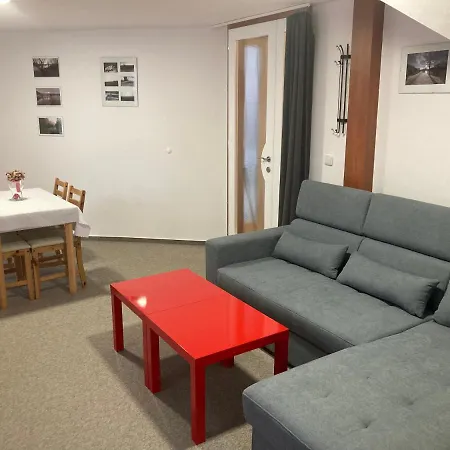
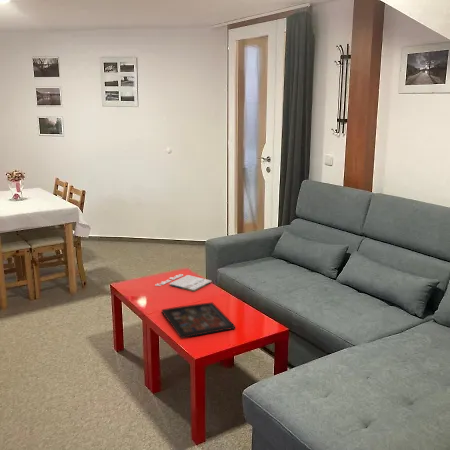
+ magazine (183, 282)
+ decorative tray (197, 318)
